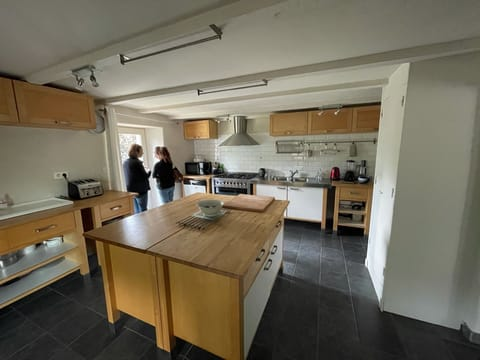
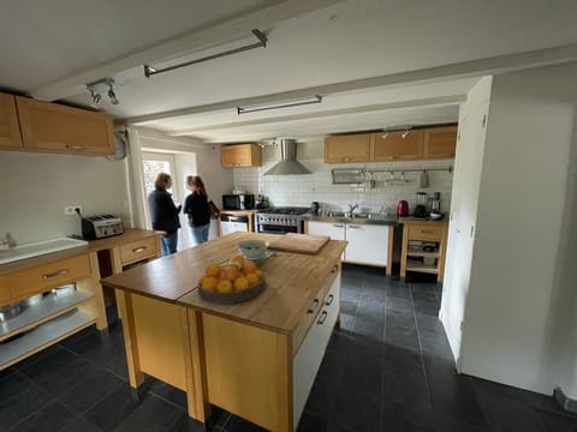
+ fruit bowl (231, 274)
